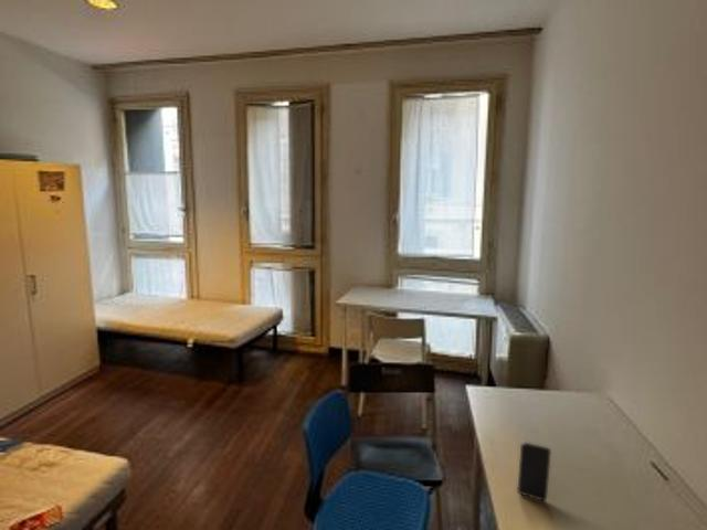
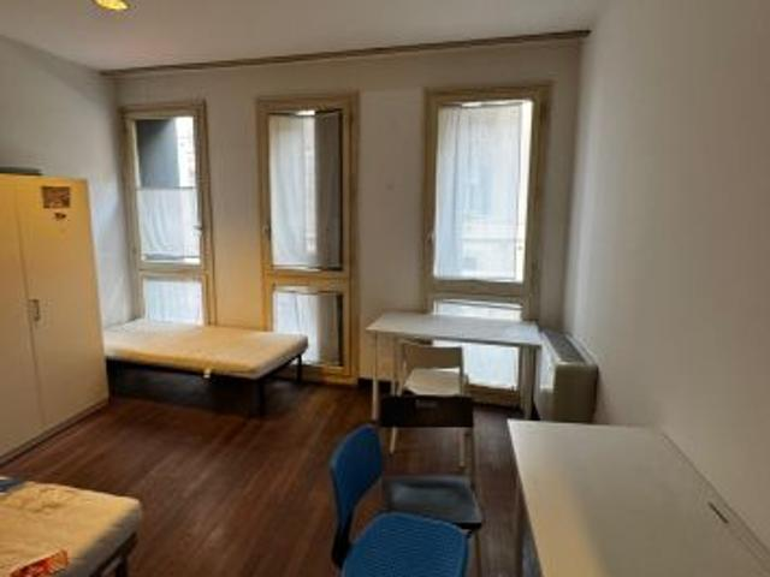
- smartphone (534, 470)
